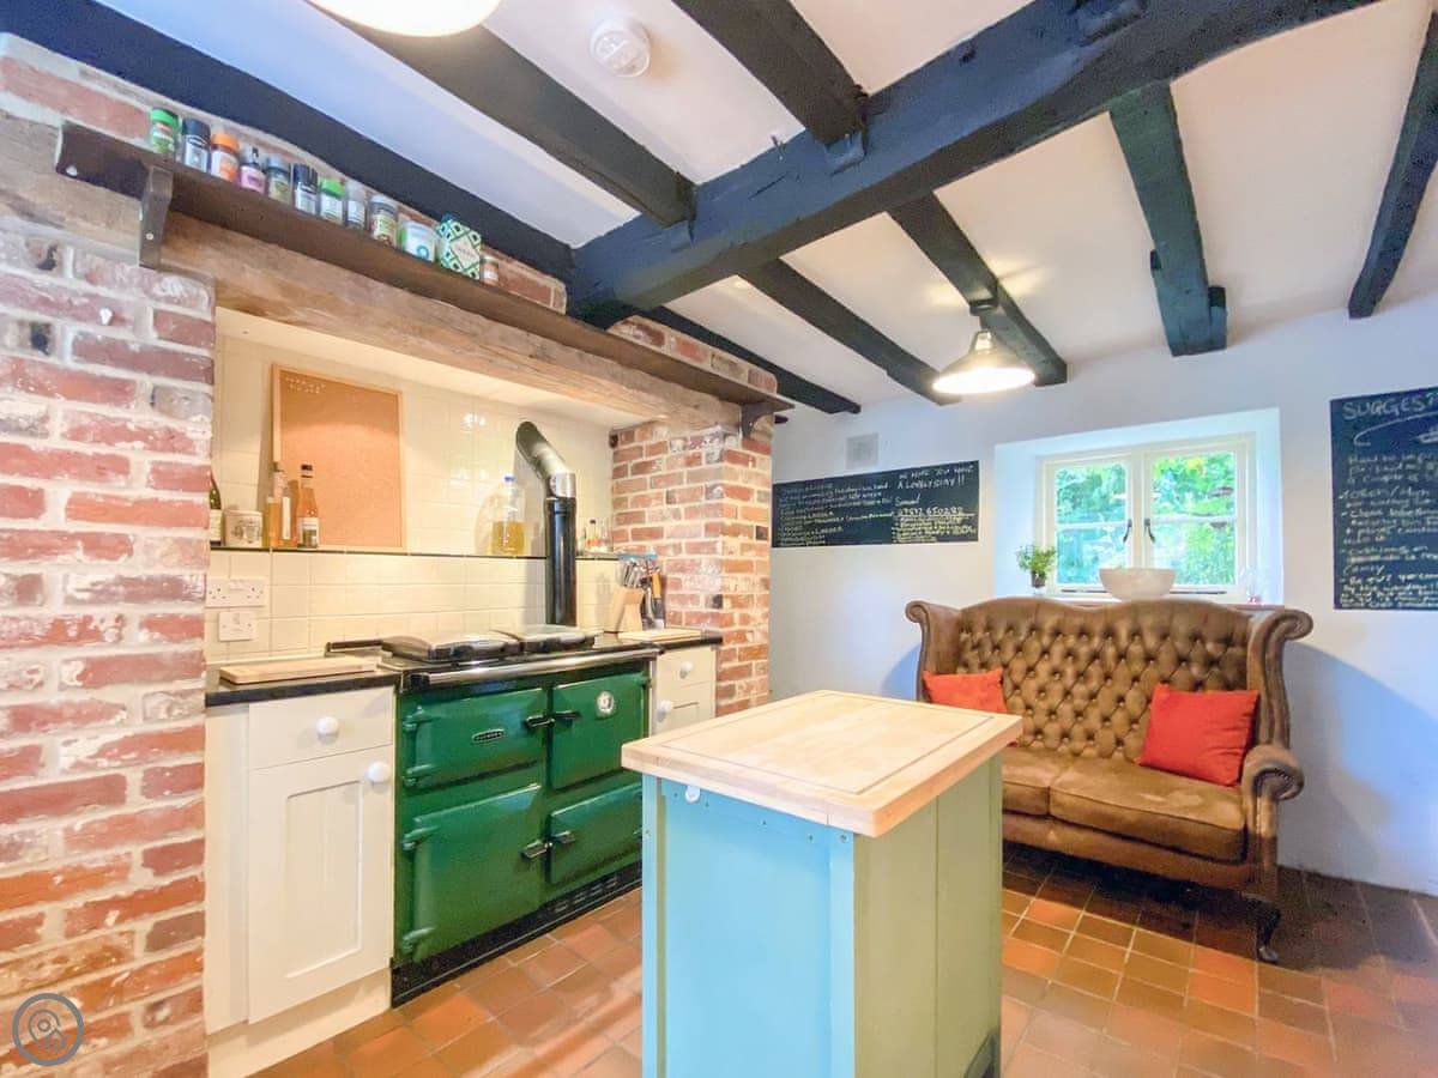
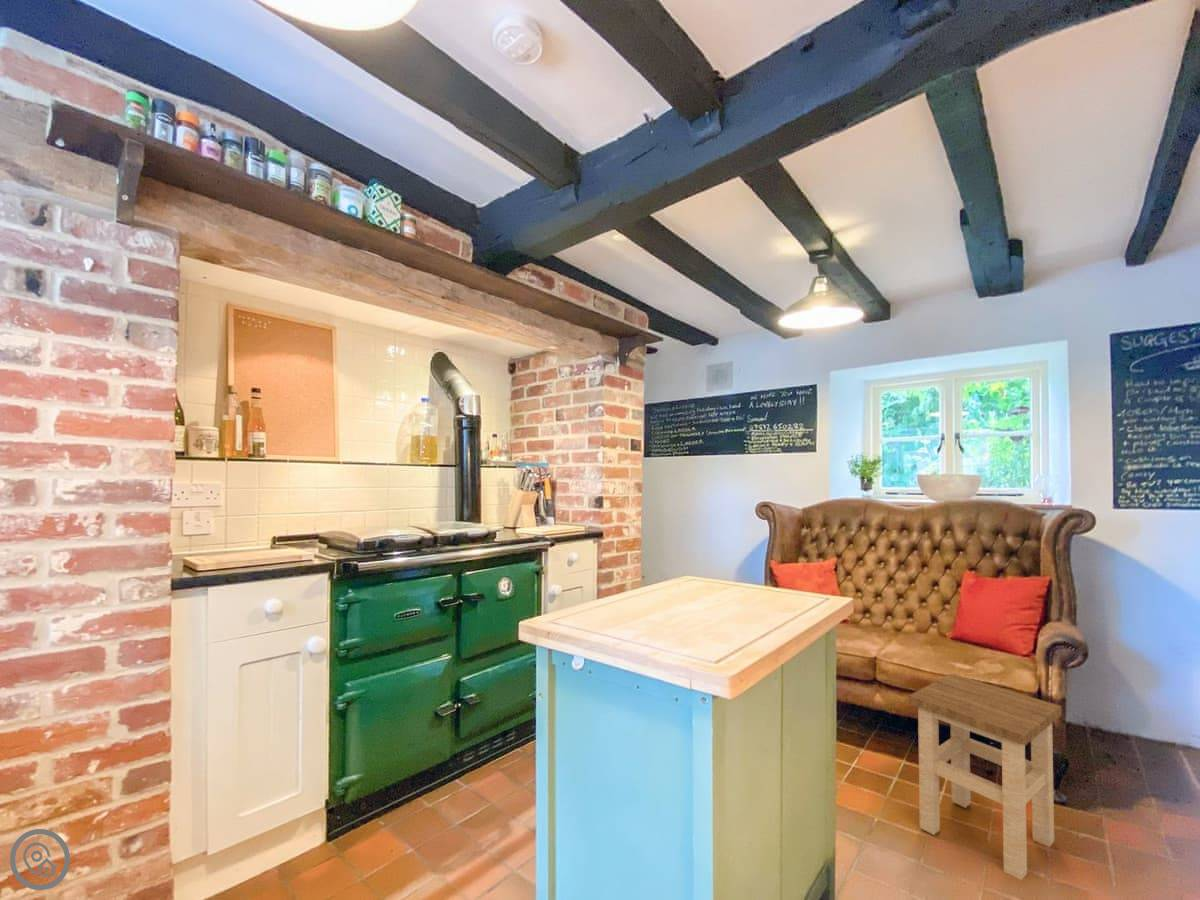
+ stool (988, 760)
